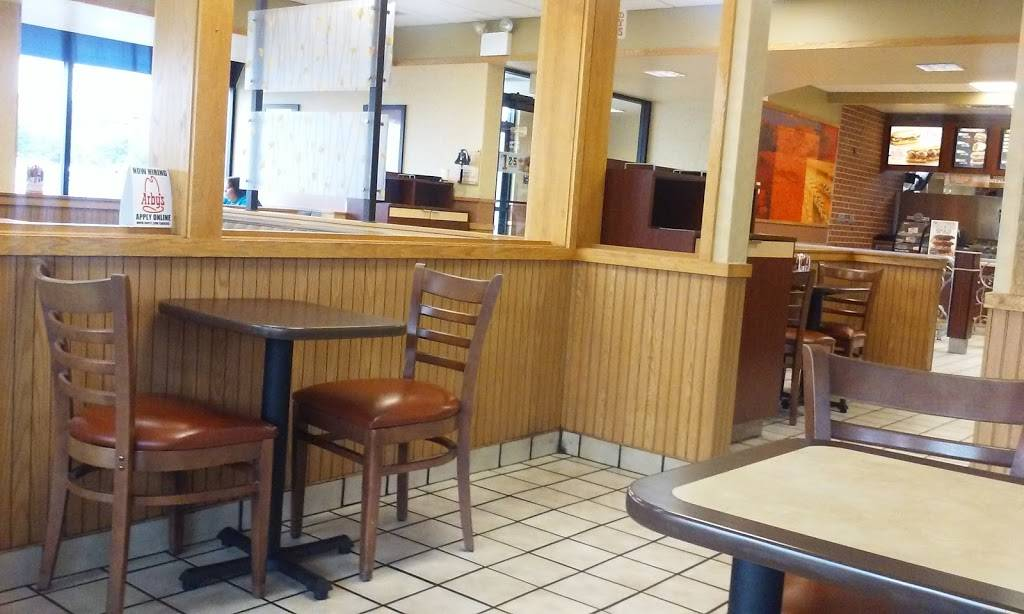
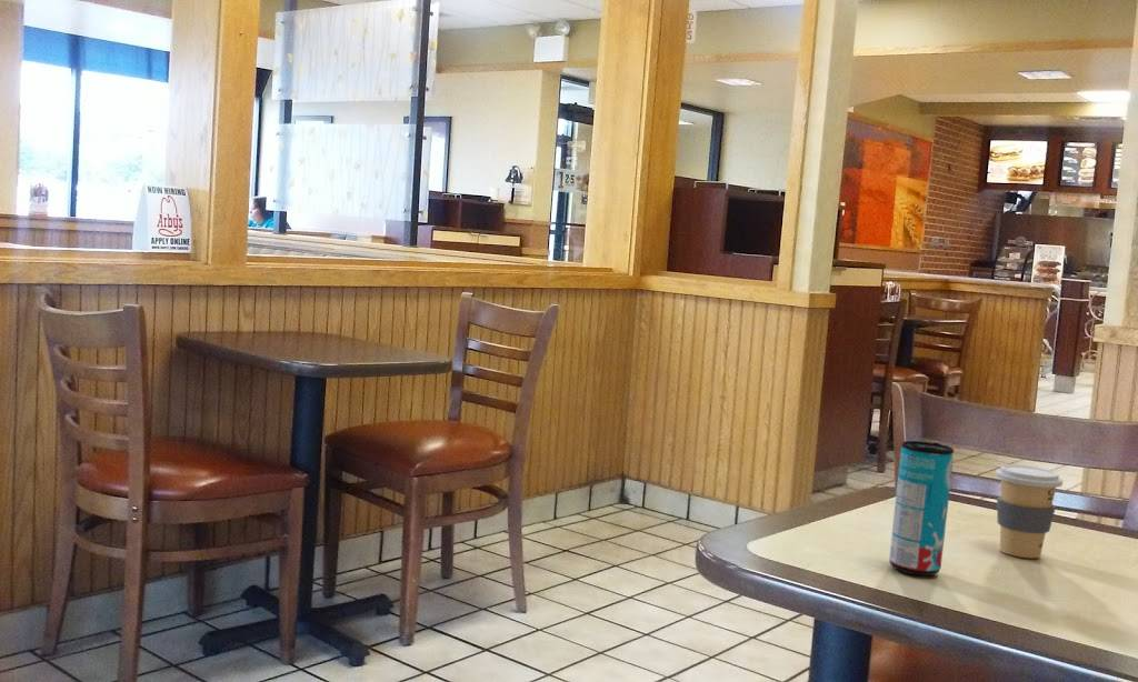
+ beverage can (920, 508)
+ coffee cup (1025, 511)
